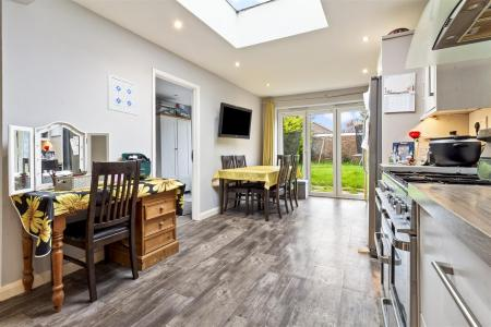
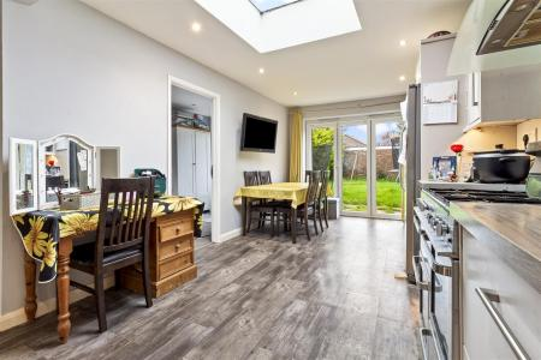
- wall art (123, 95)
